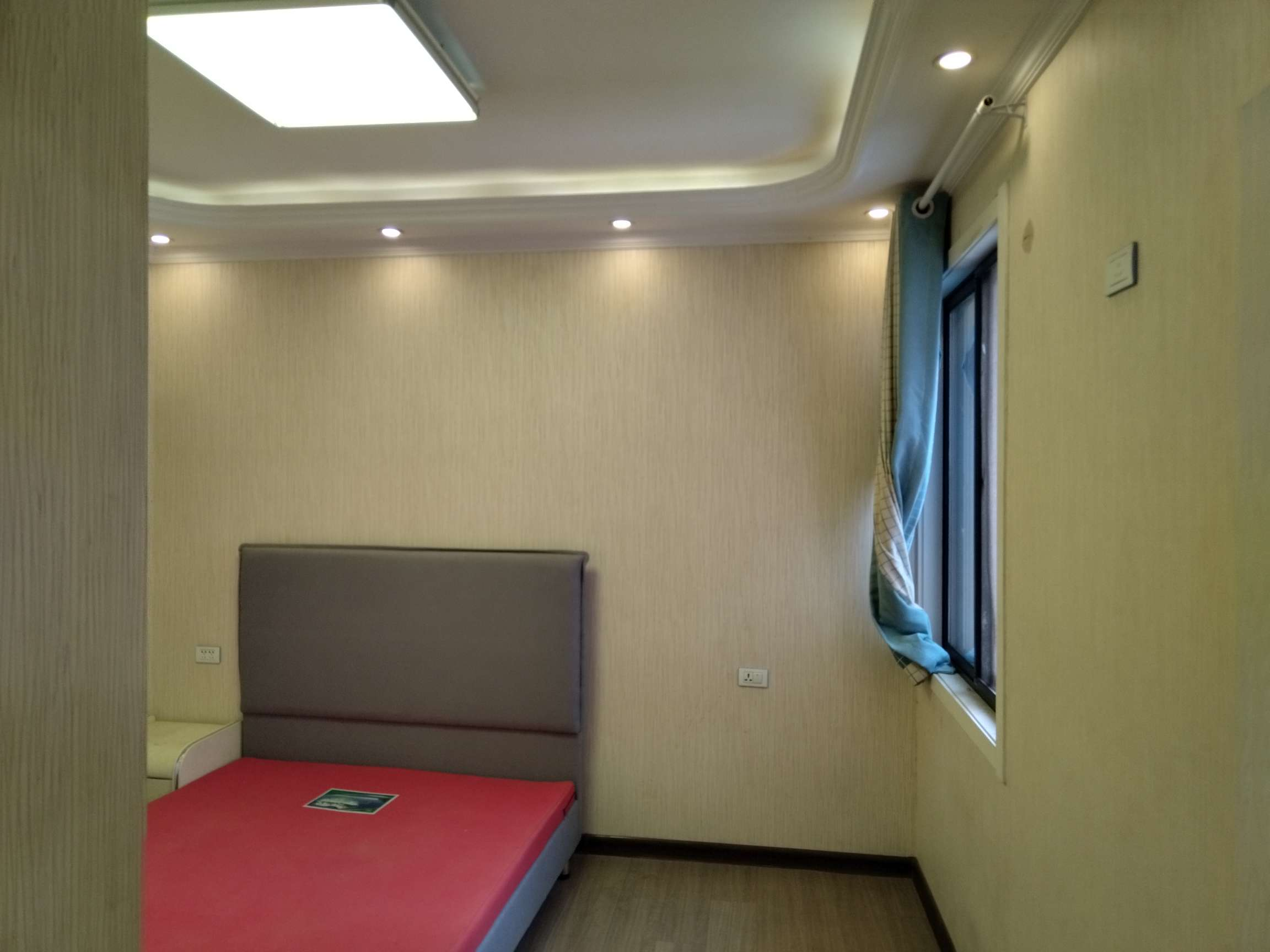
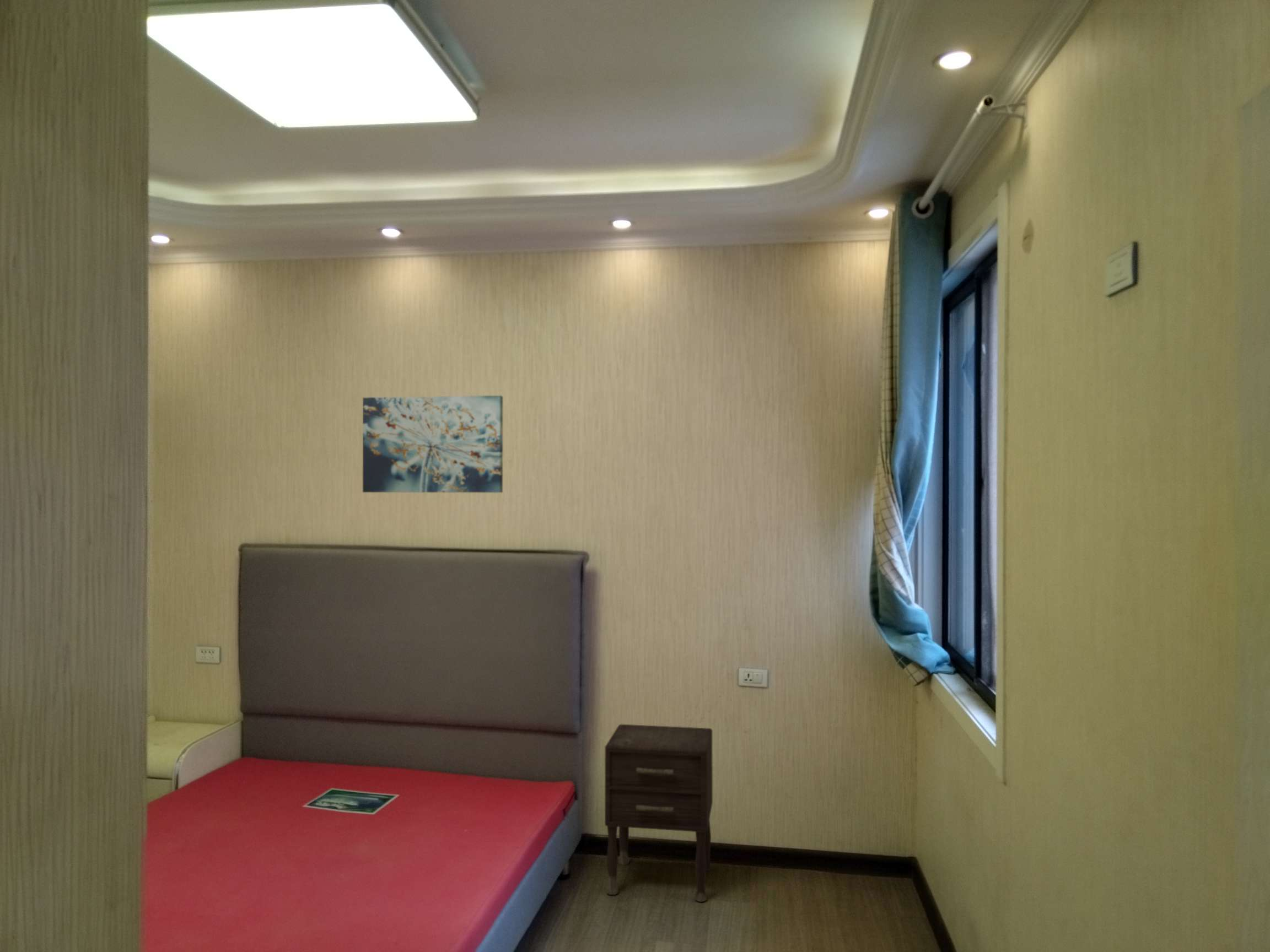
+ nightstand (660, 809)
+ wall art (432, 445)
